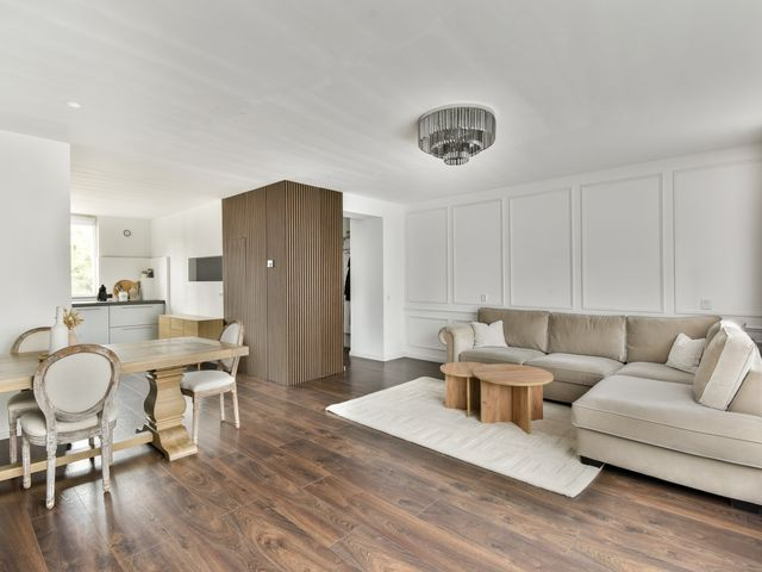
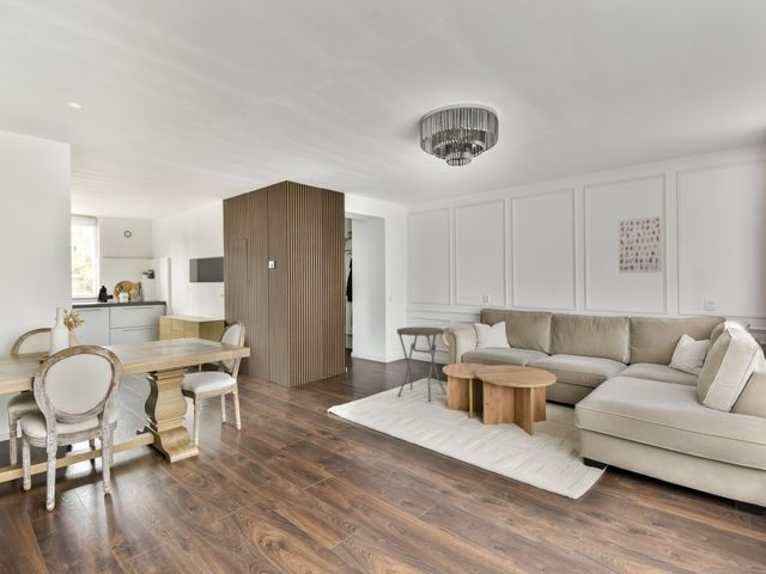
+ side table (421, 352)
+ wall art (639, 245)
